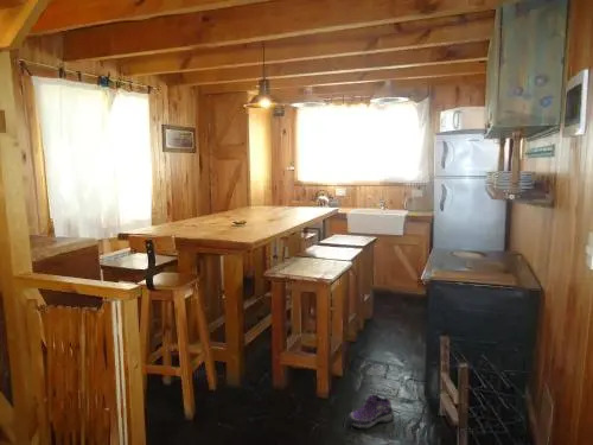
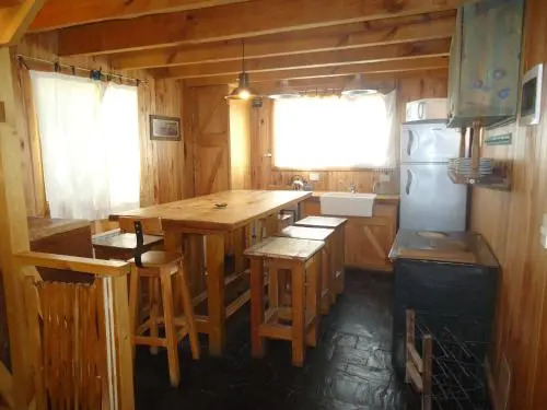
- hiking boot (370, 408)
